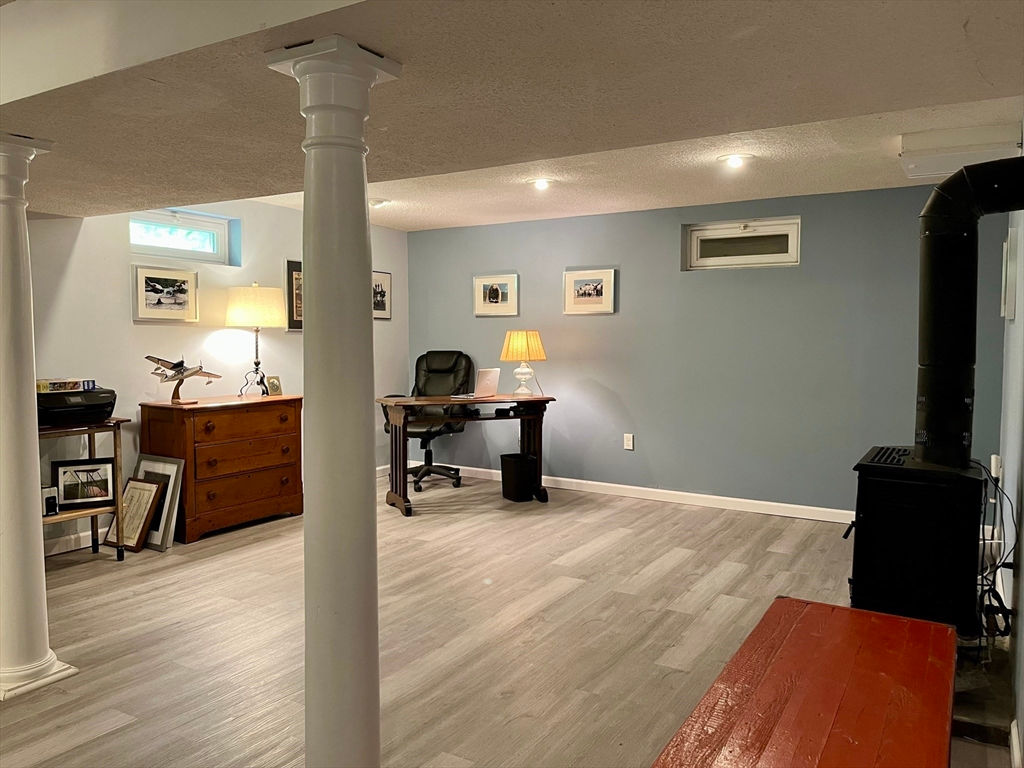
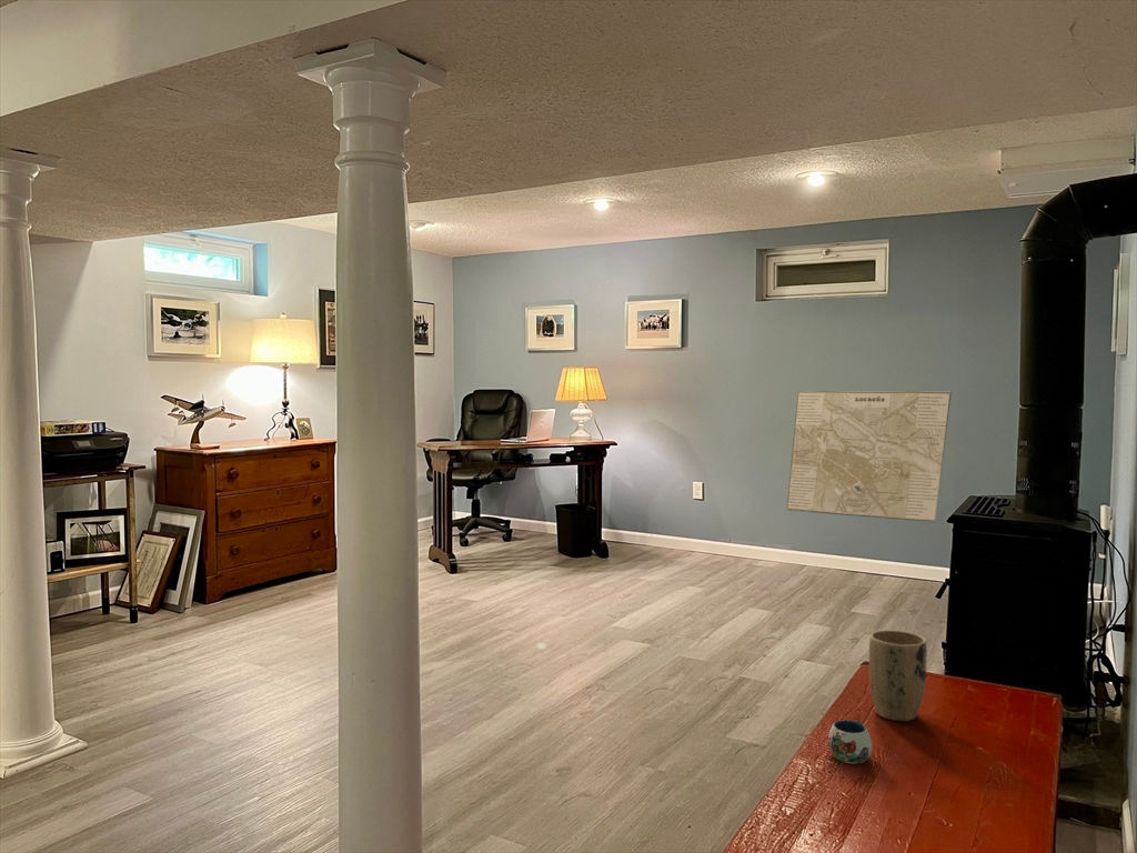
+ plant pot (897, 675)
+ mug (851, 739)
+ map (864, 453)
